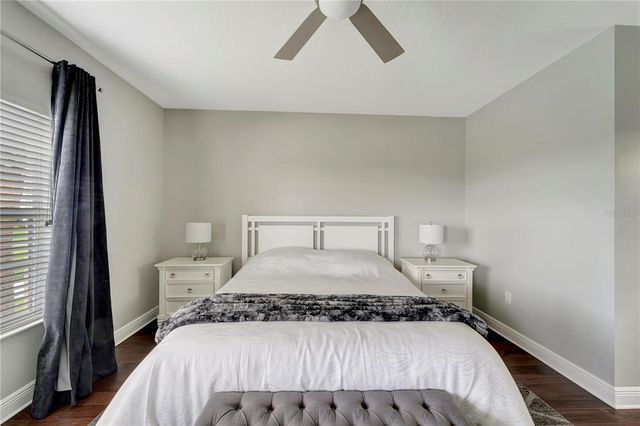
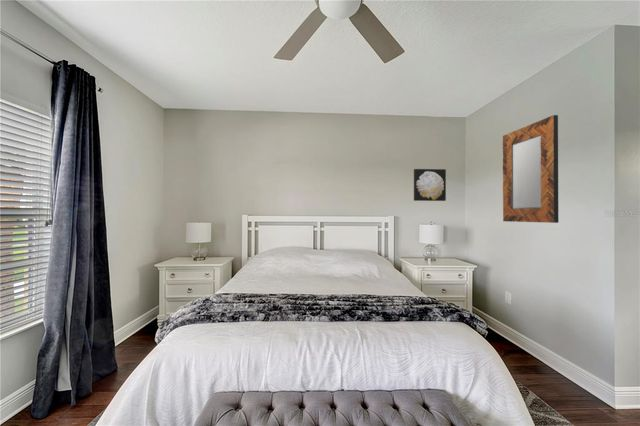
+ home mirror (527, 174)
+ wall art (429, 185)
